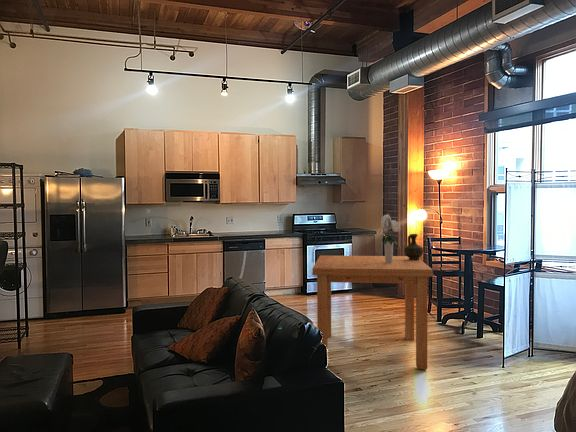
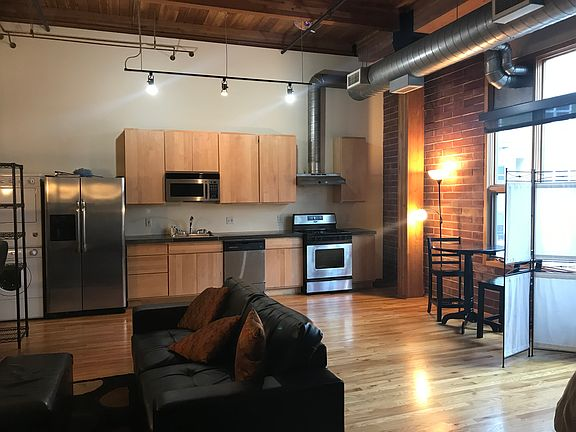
- ceramic jug (413, 246)
- bouquet (390, 238)
- dining table (369, 282)
